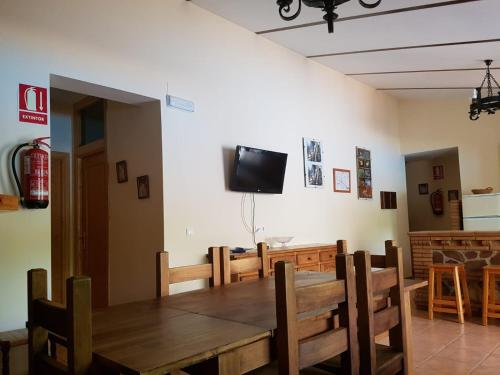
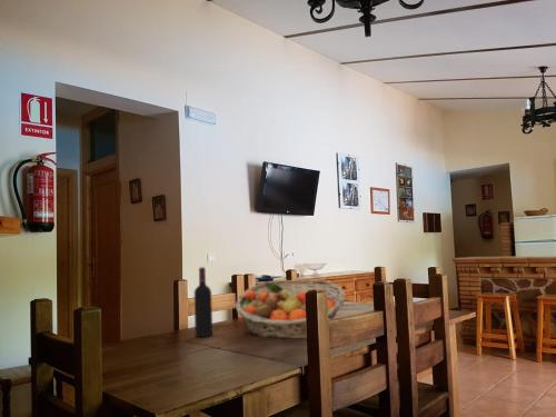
+ fruit basket (289, 307)
+ wine bottle (202, 300)
